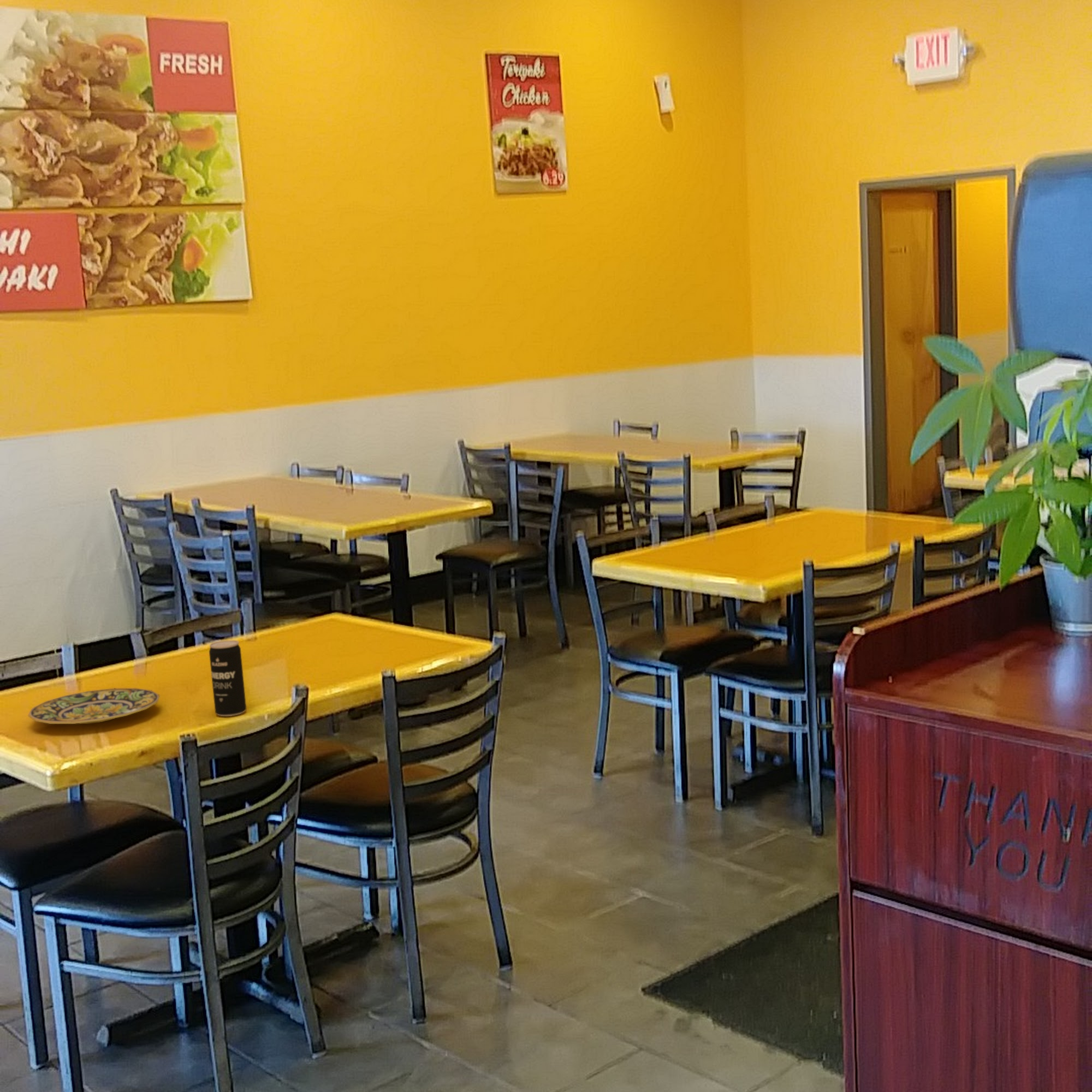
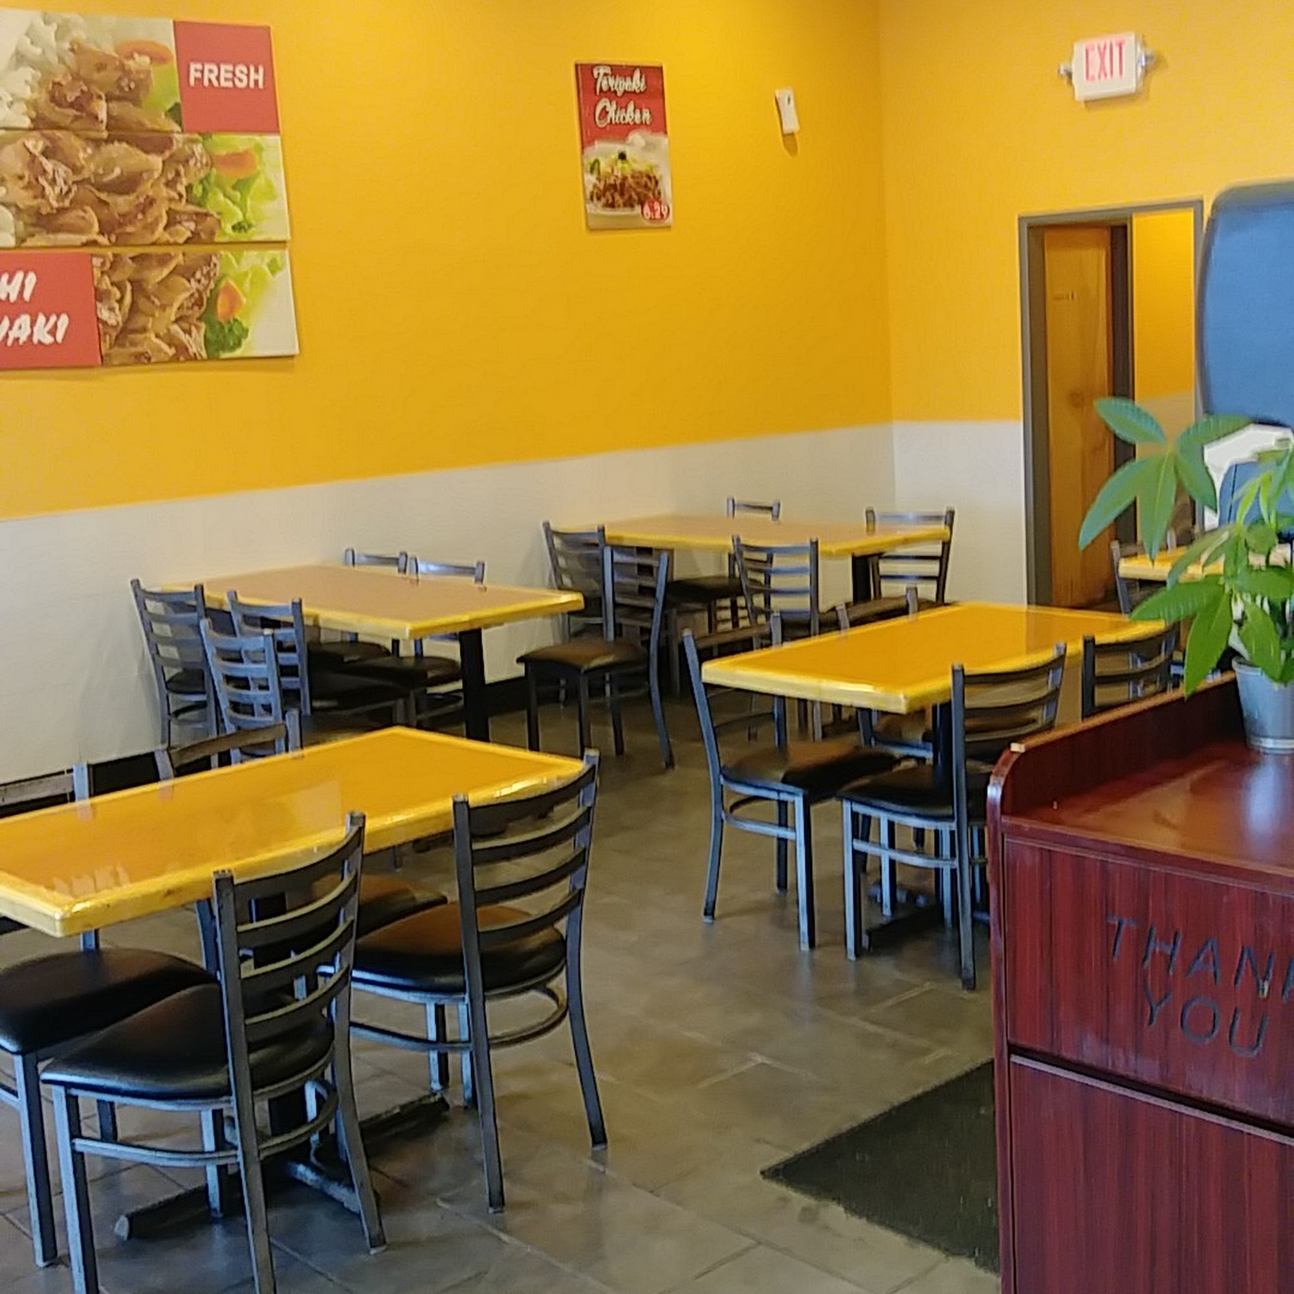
- beverage can (227, 678)
- plate (95, 711)
